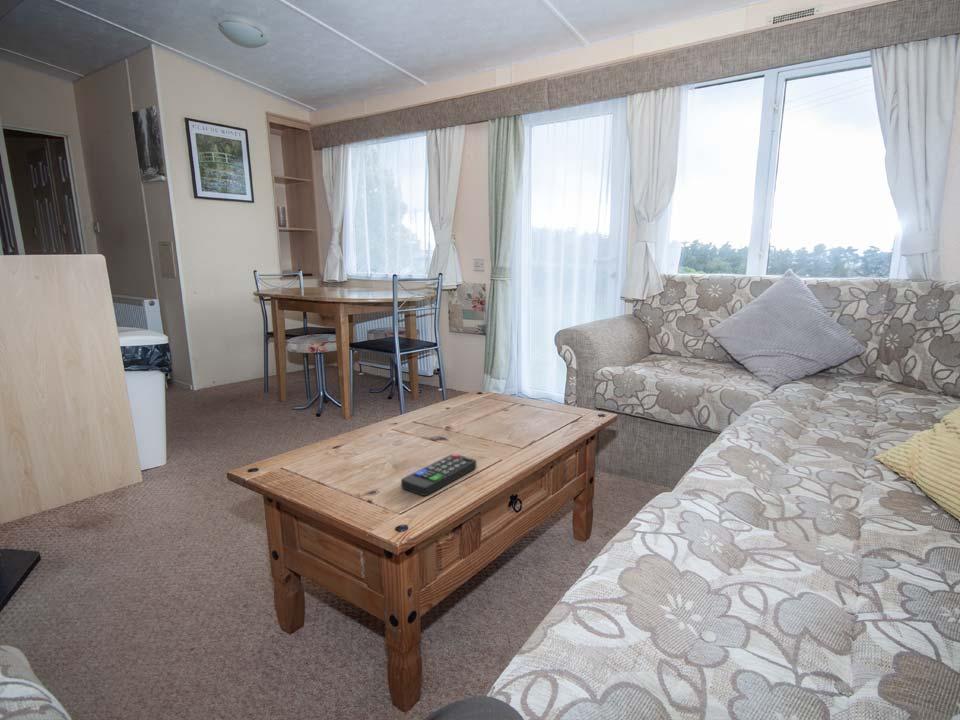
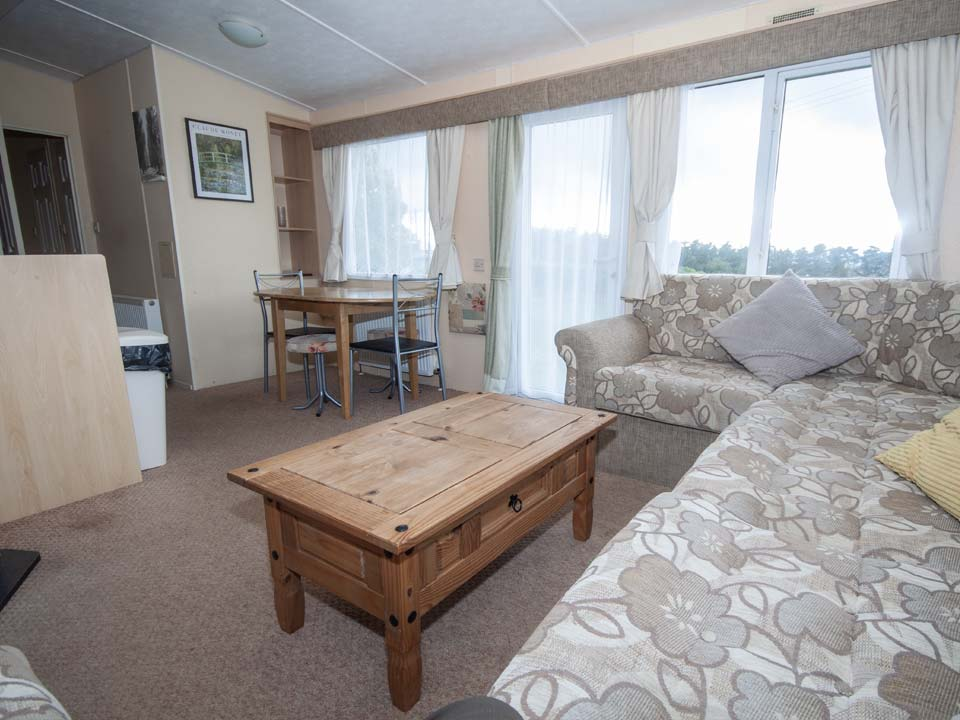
- remote control (440, 472)
